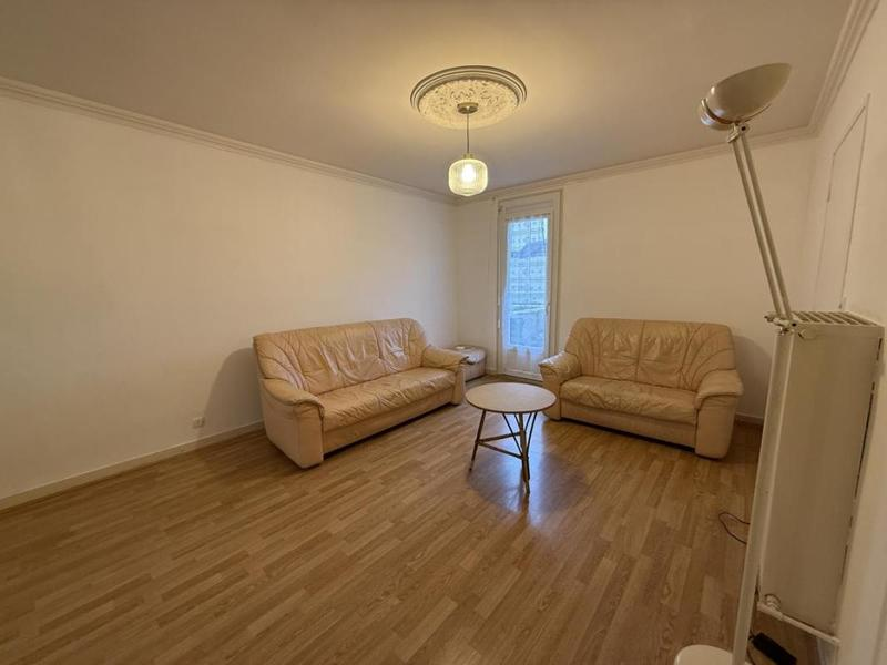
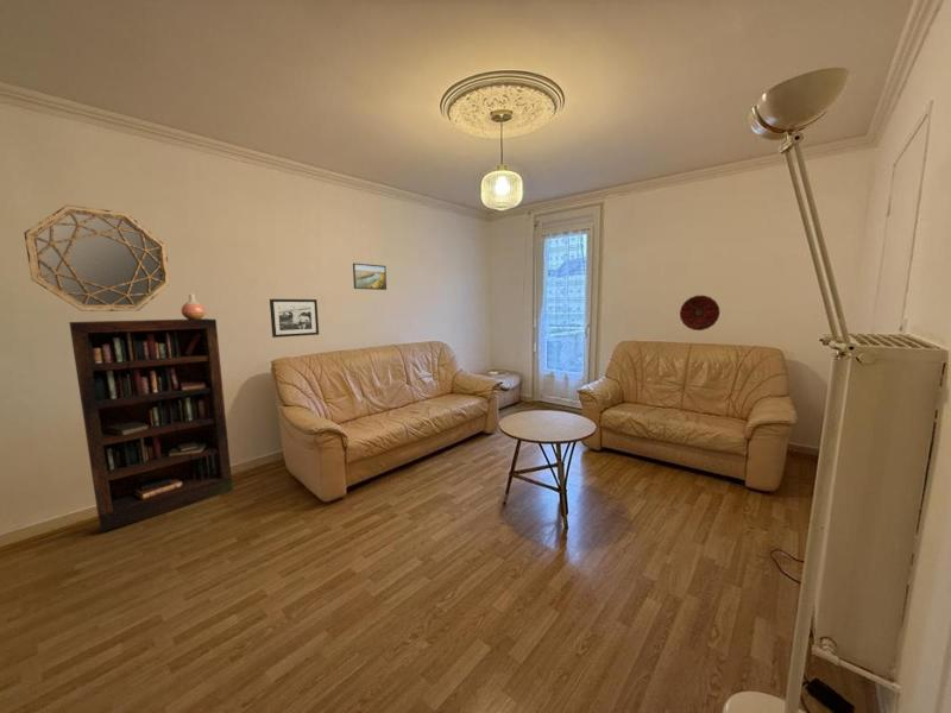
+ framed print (370, 277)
+ home mirror (103, 260)
+ round shield (699, 313)
+ bookcase (158, 414)
+ vase (193, 307)
+ picture frame (295, 317)
